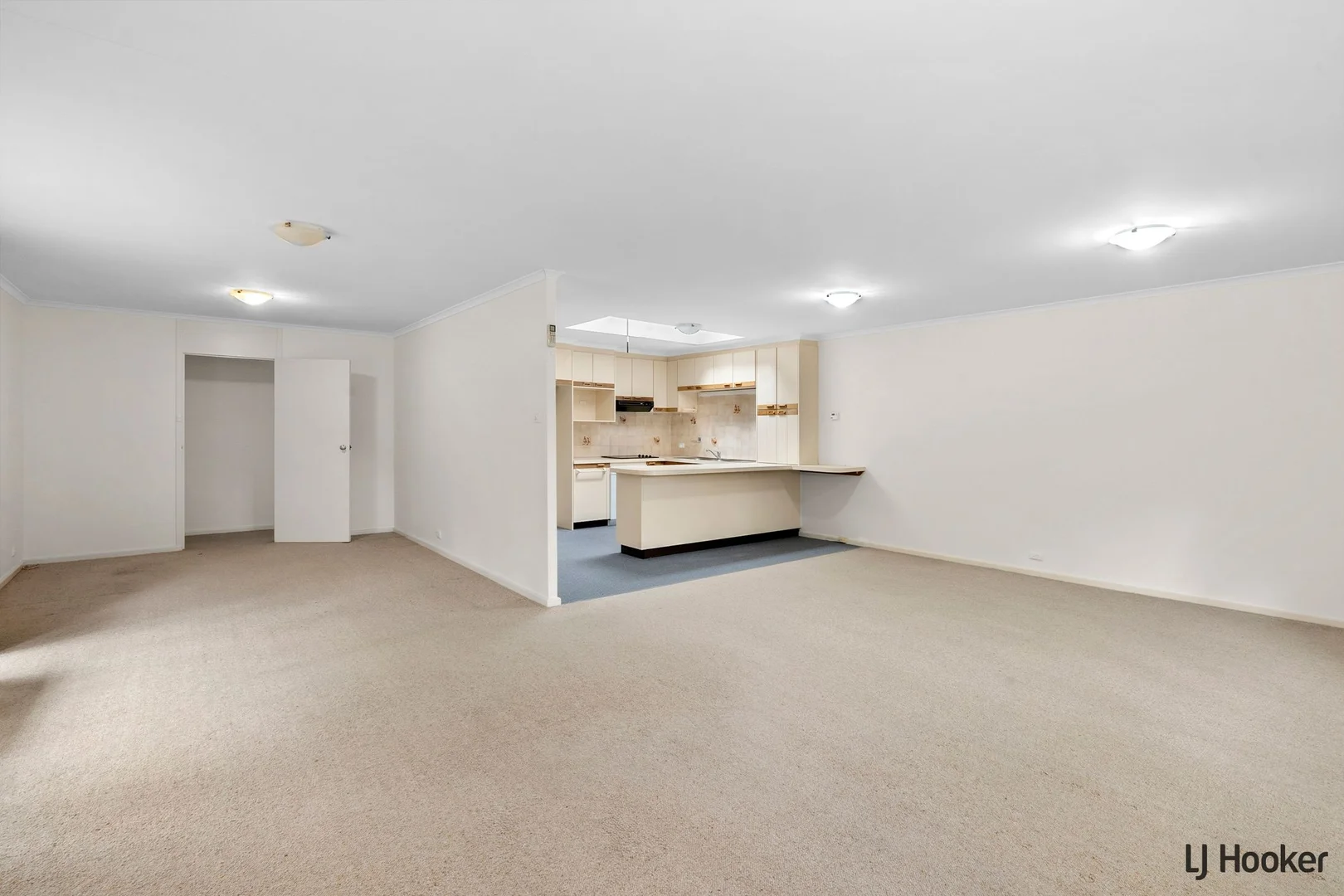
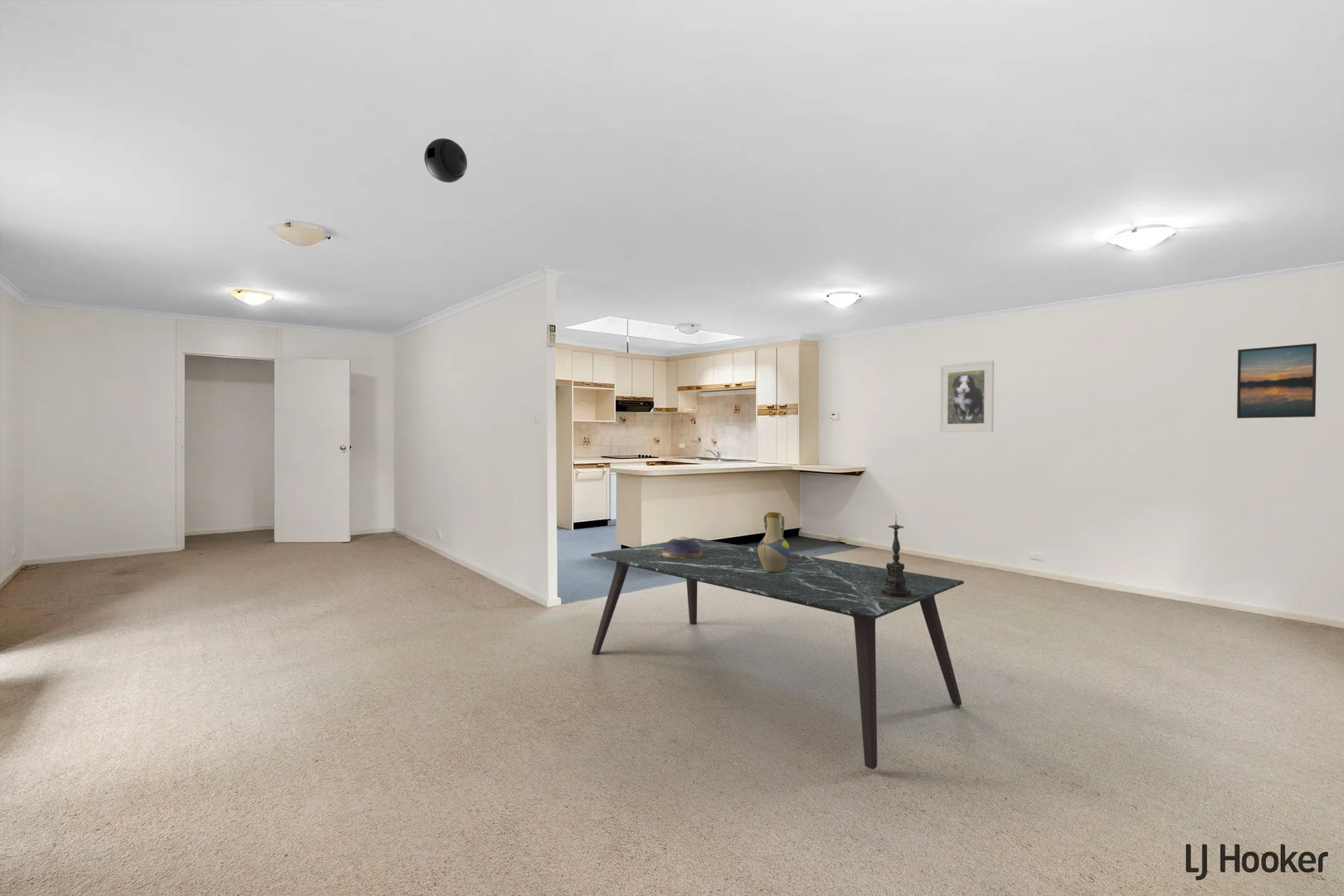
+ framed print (966, 397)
+ candle holder (897, 553)
+ decorative bowl (682, 545)
+ vase (773, 542)
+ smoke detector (446, 160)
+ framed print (1275, 382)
+ dining table (763, 596)
